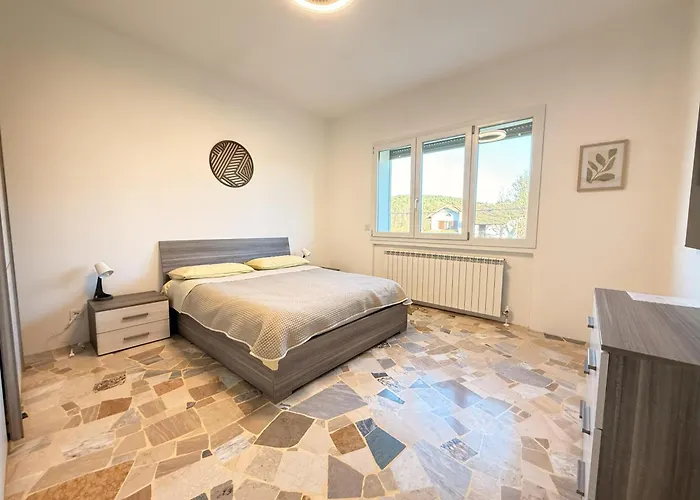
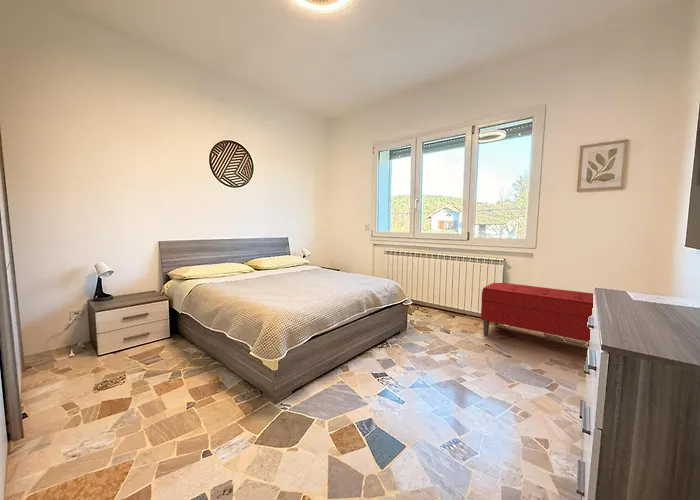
+ bench (544, 316)
